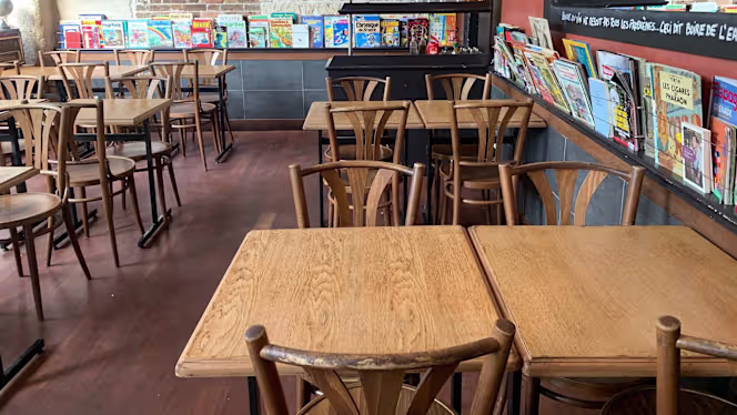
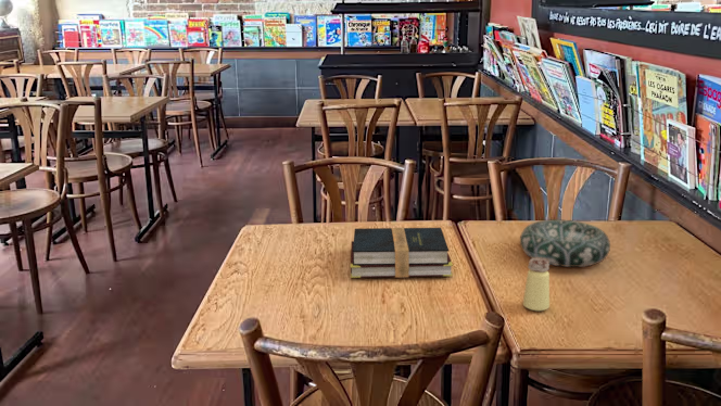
+ hardback book (399, 250)
+ decorative bowl (564, 242)
+ saltshaker (537, 283)
